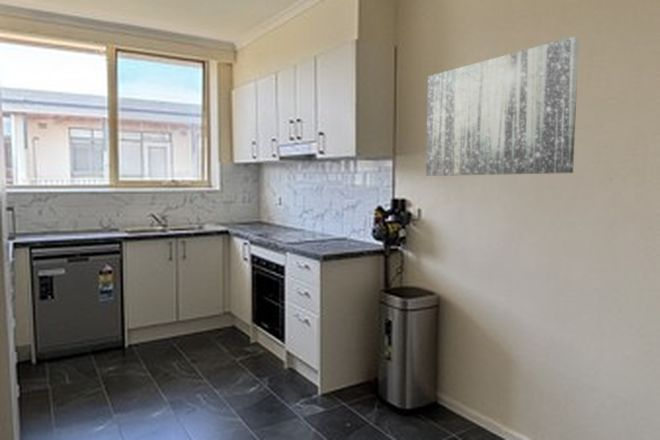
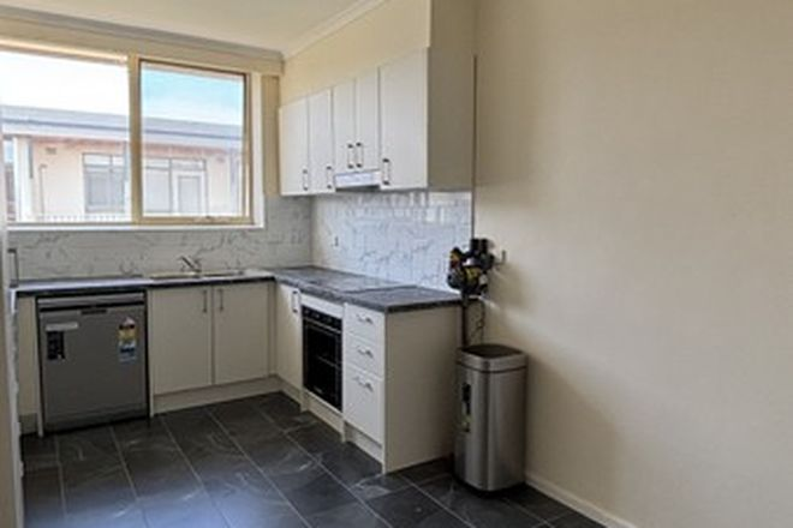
- wall art (490, 117)
